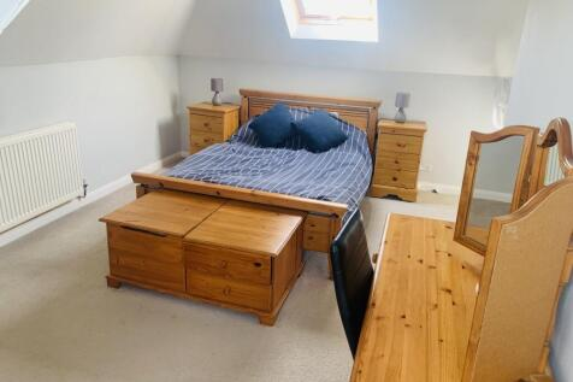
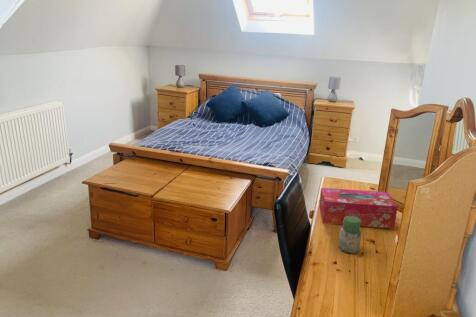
+ tissue box (356, 207)
+ jar (350, 233)
